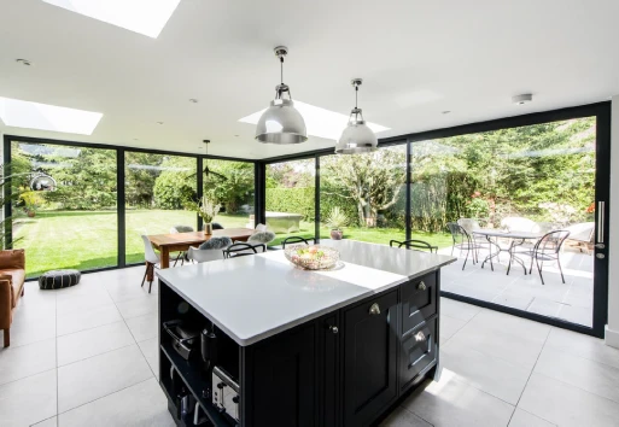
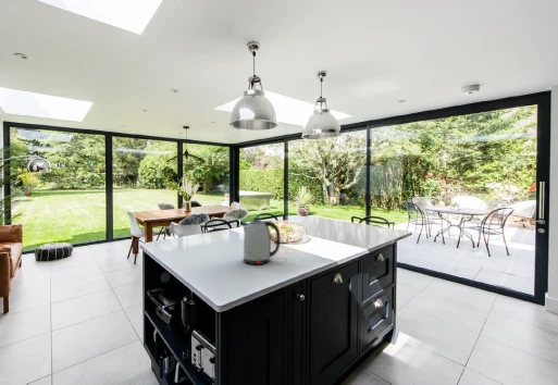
+ kettle (261, 239)
